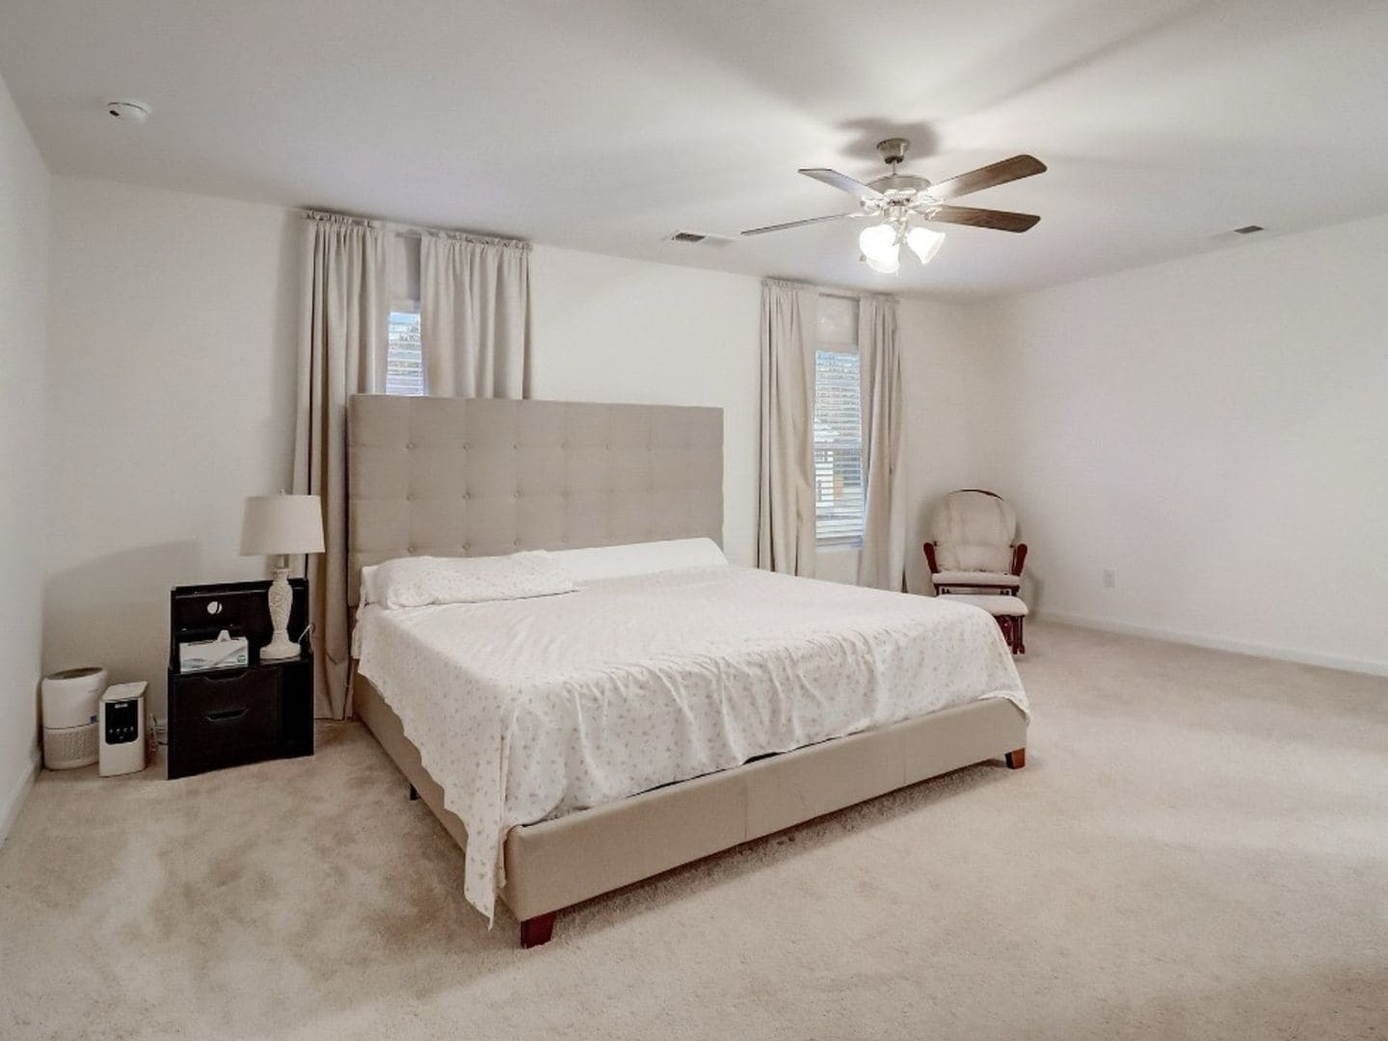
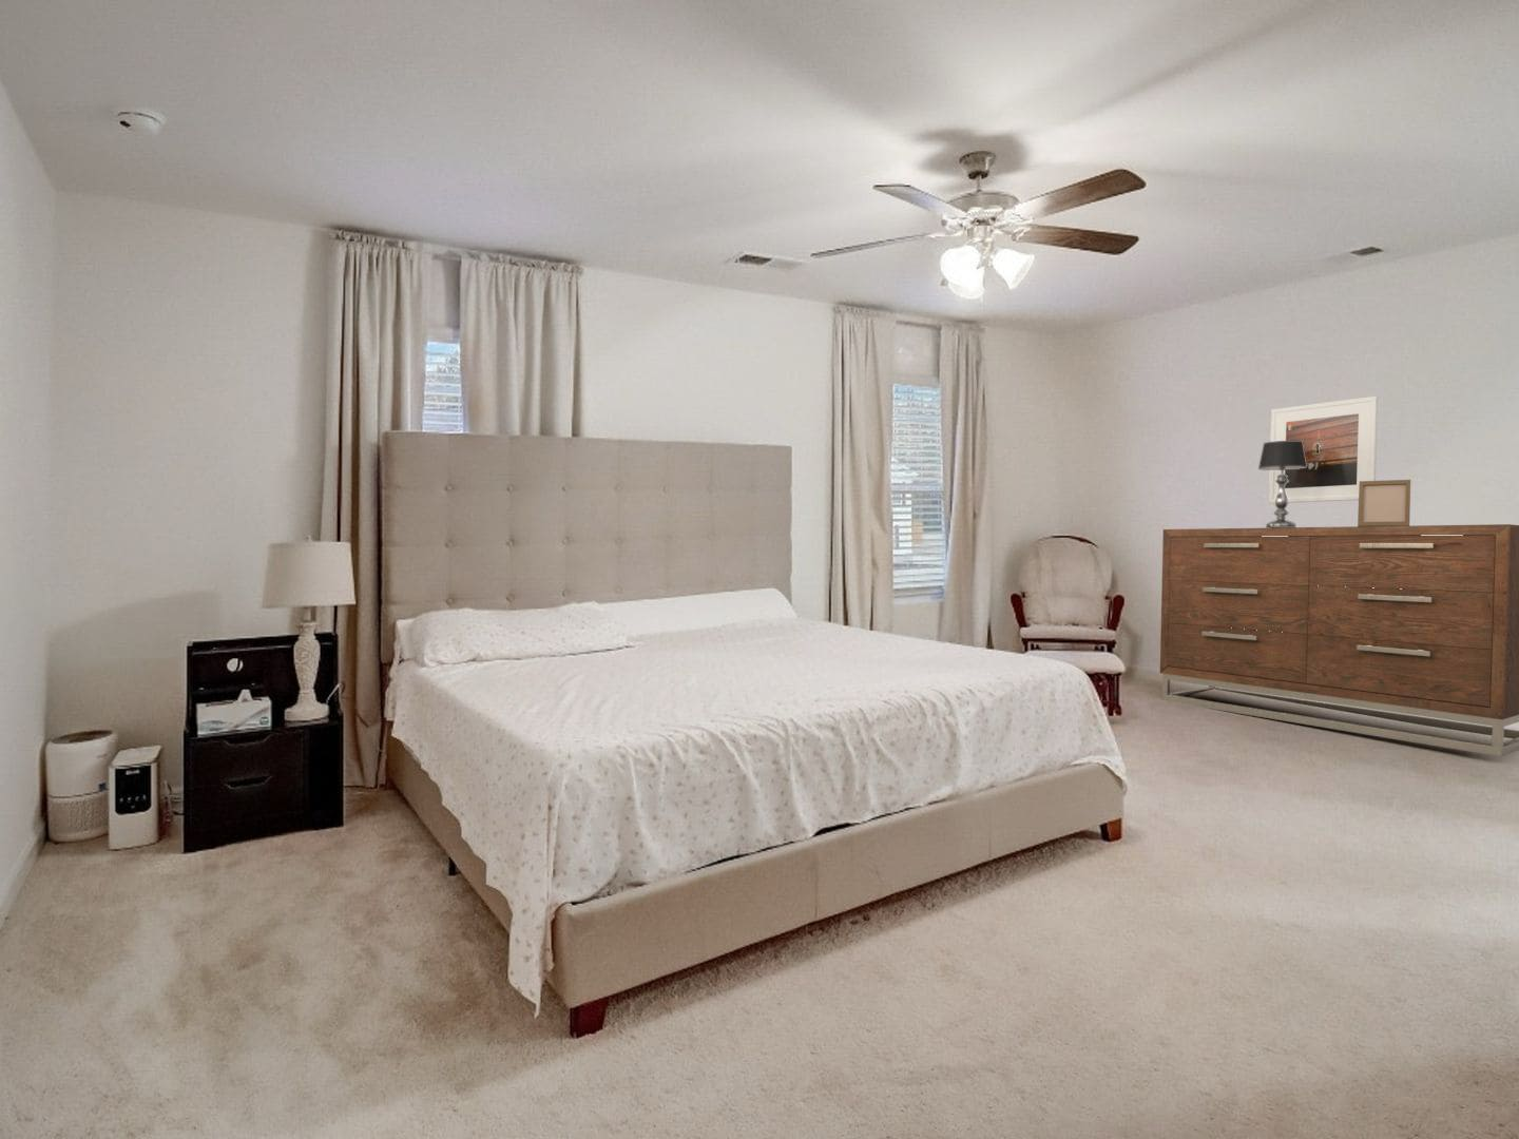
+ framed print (1320, 451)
+ dresser (1330, 623)
+ table lamp (1282, 485)
+ photo frame (1383, 502)
